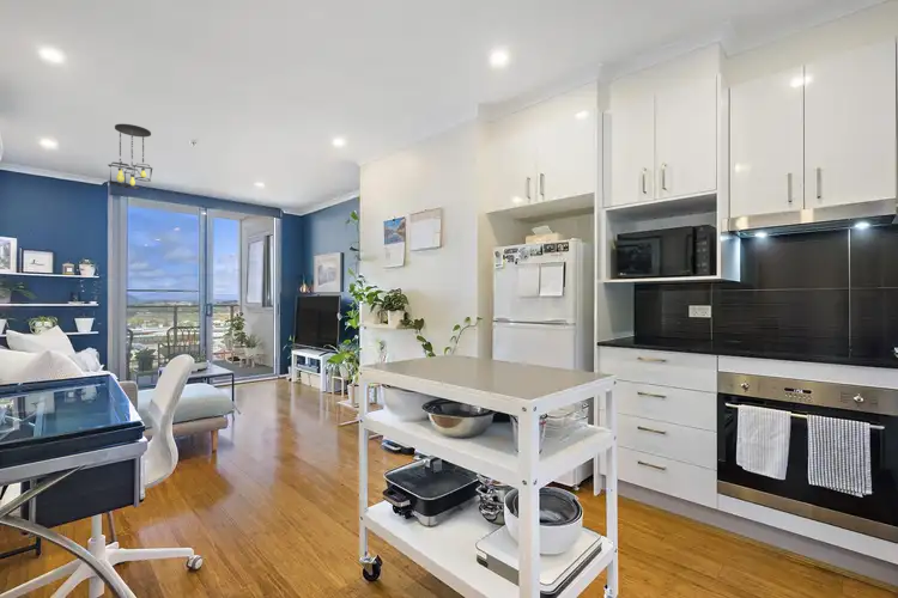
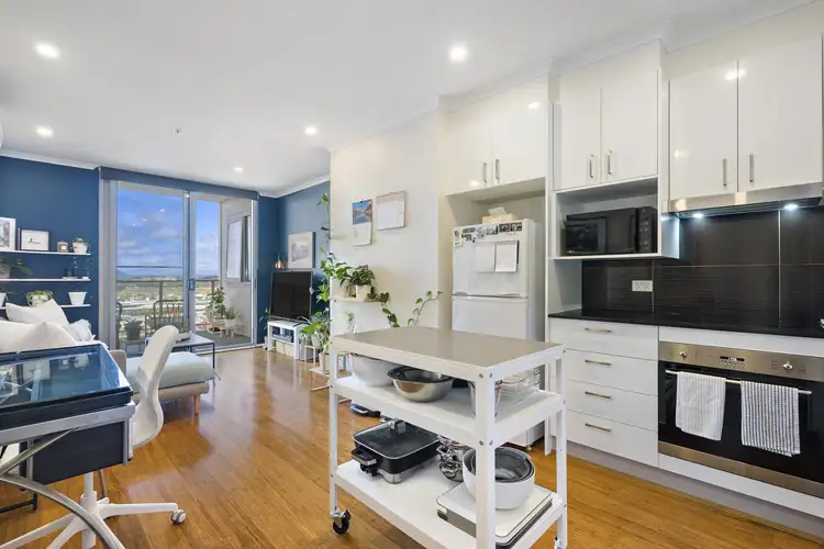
- ceiling light fixture (132, 158)
